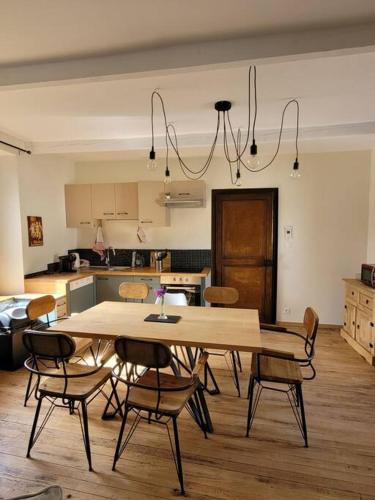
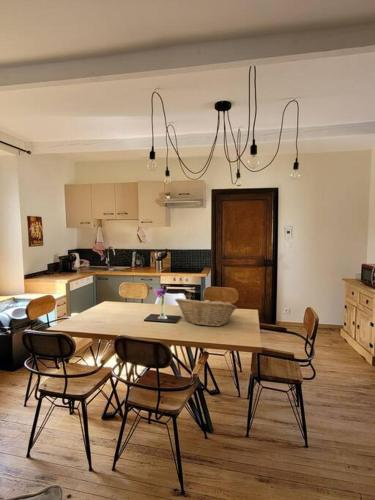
+ fruit basket (205, 308)
